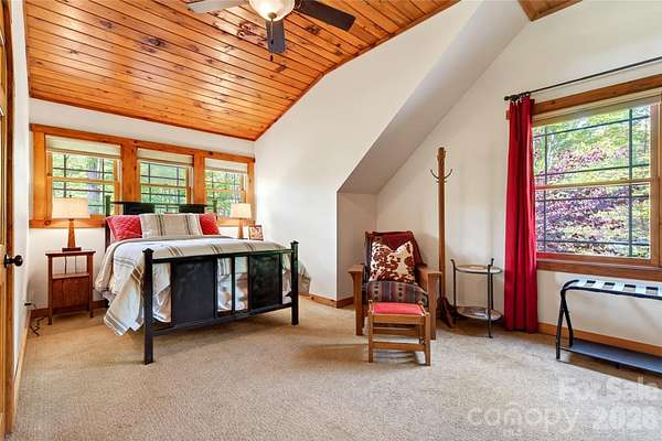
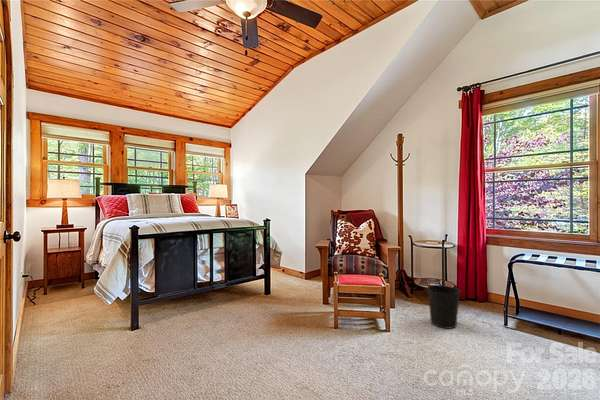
+ wastebasket (443, 306)
